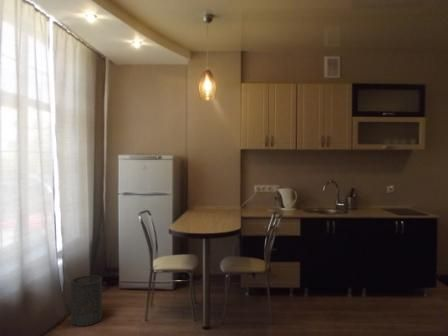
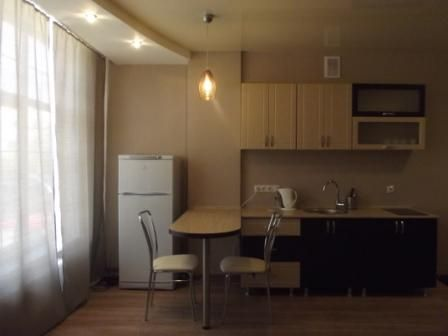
- trash can (86, 299)
